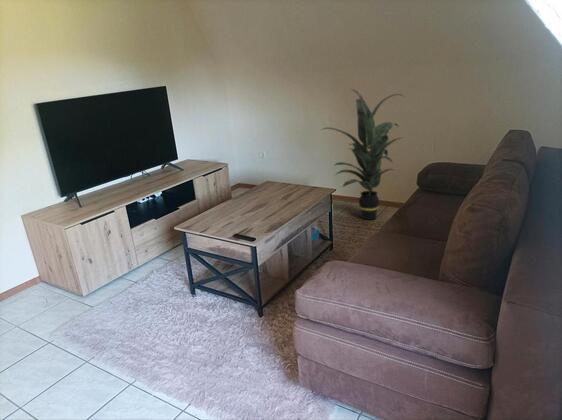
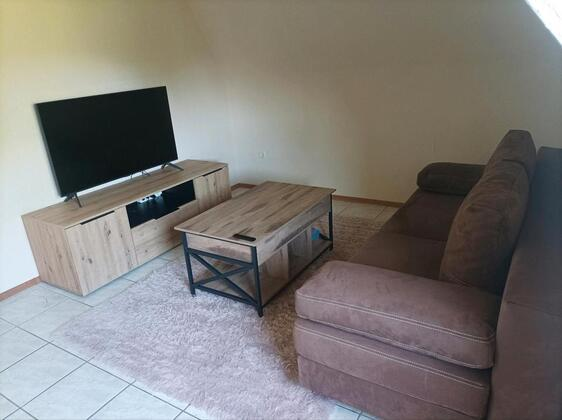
- indoor plant (365, 155)
